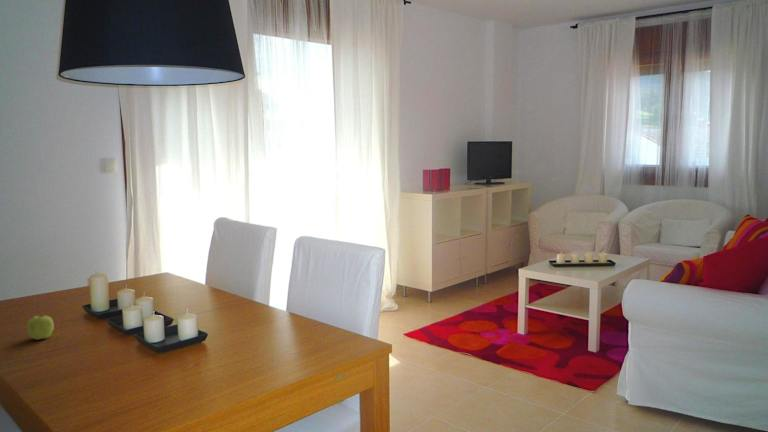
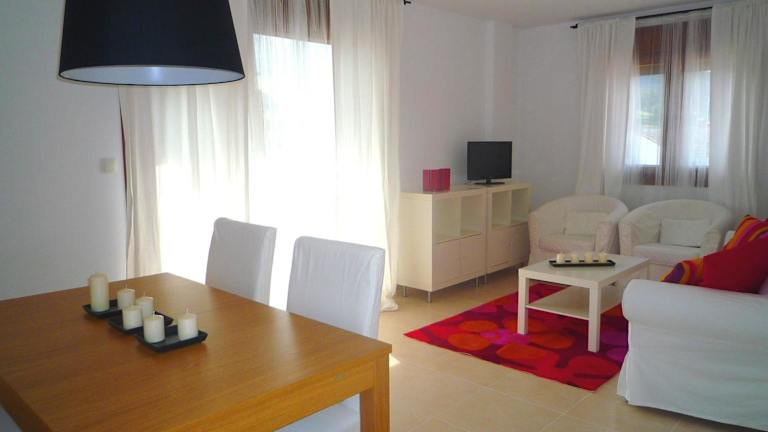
- fruit (40, 326)
